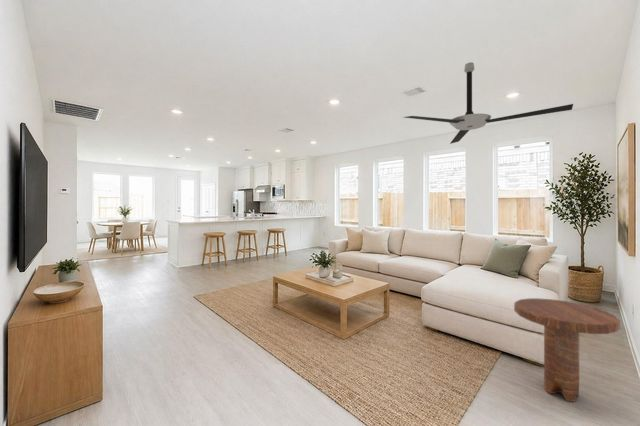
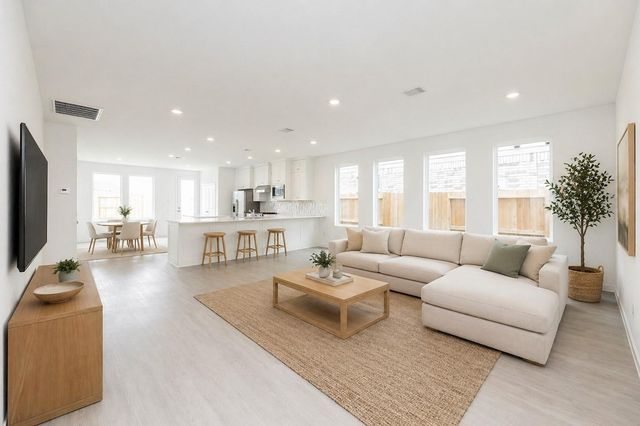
- side table (562, 351)
- ceiling fan (471, 95)
